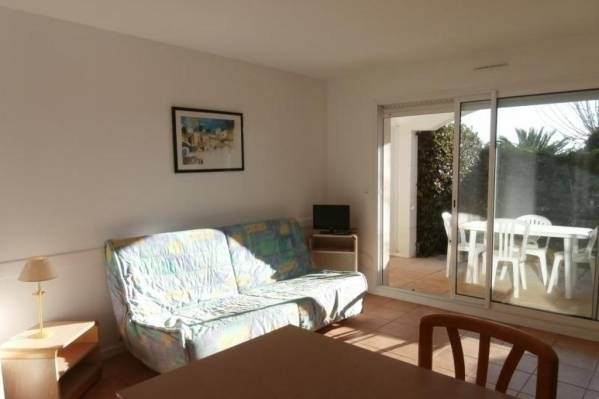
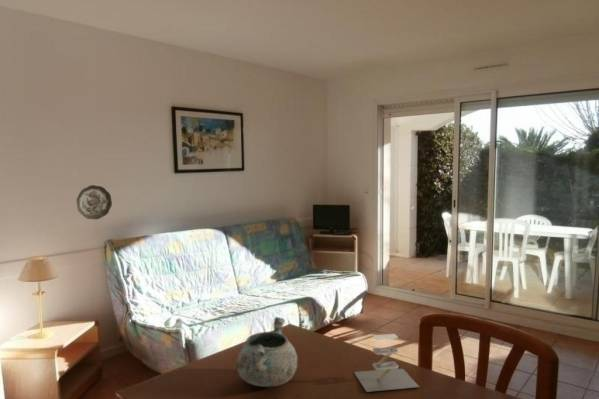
+ decorative plate (94, 202)
+ smartphone (385, 358)
+ decorative bowl (267, 355)
